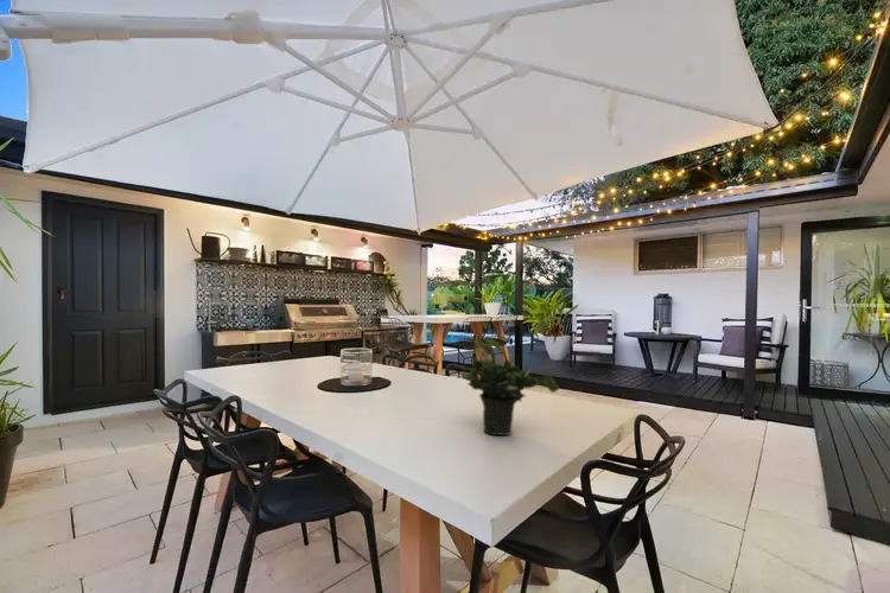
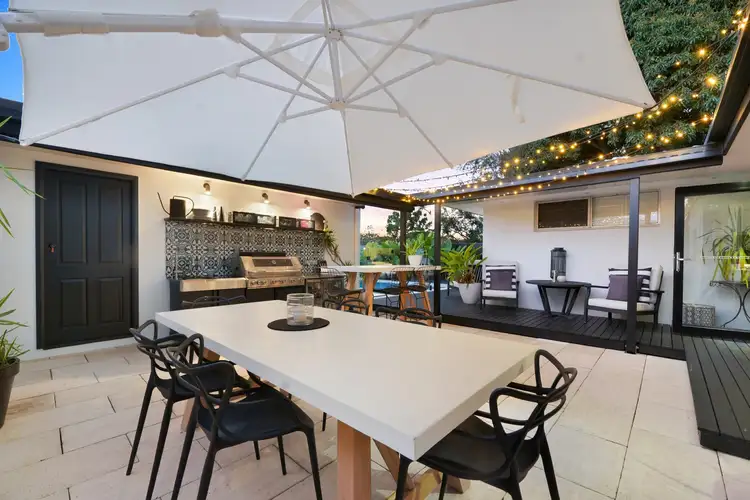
- potted plant (504, 385)
